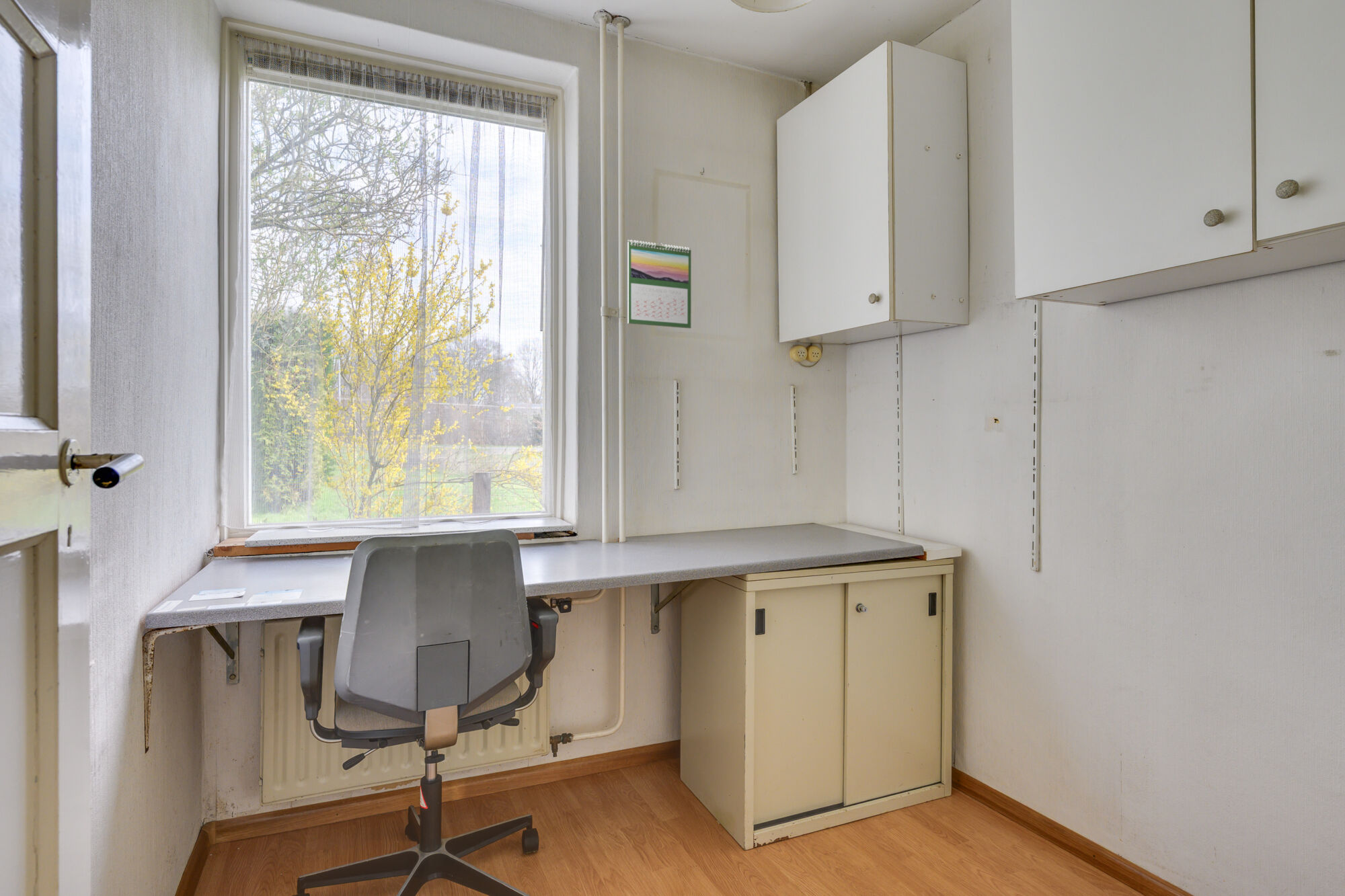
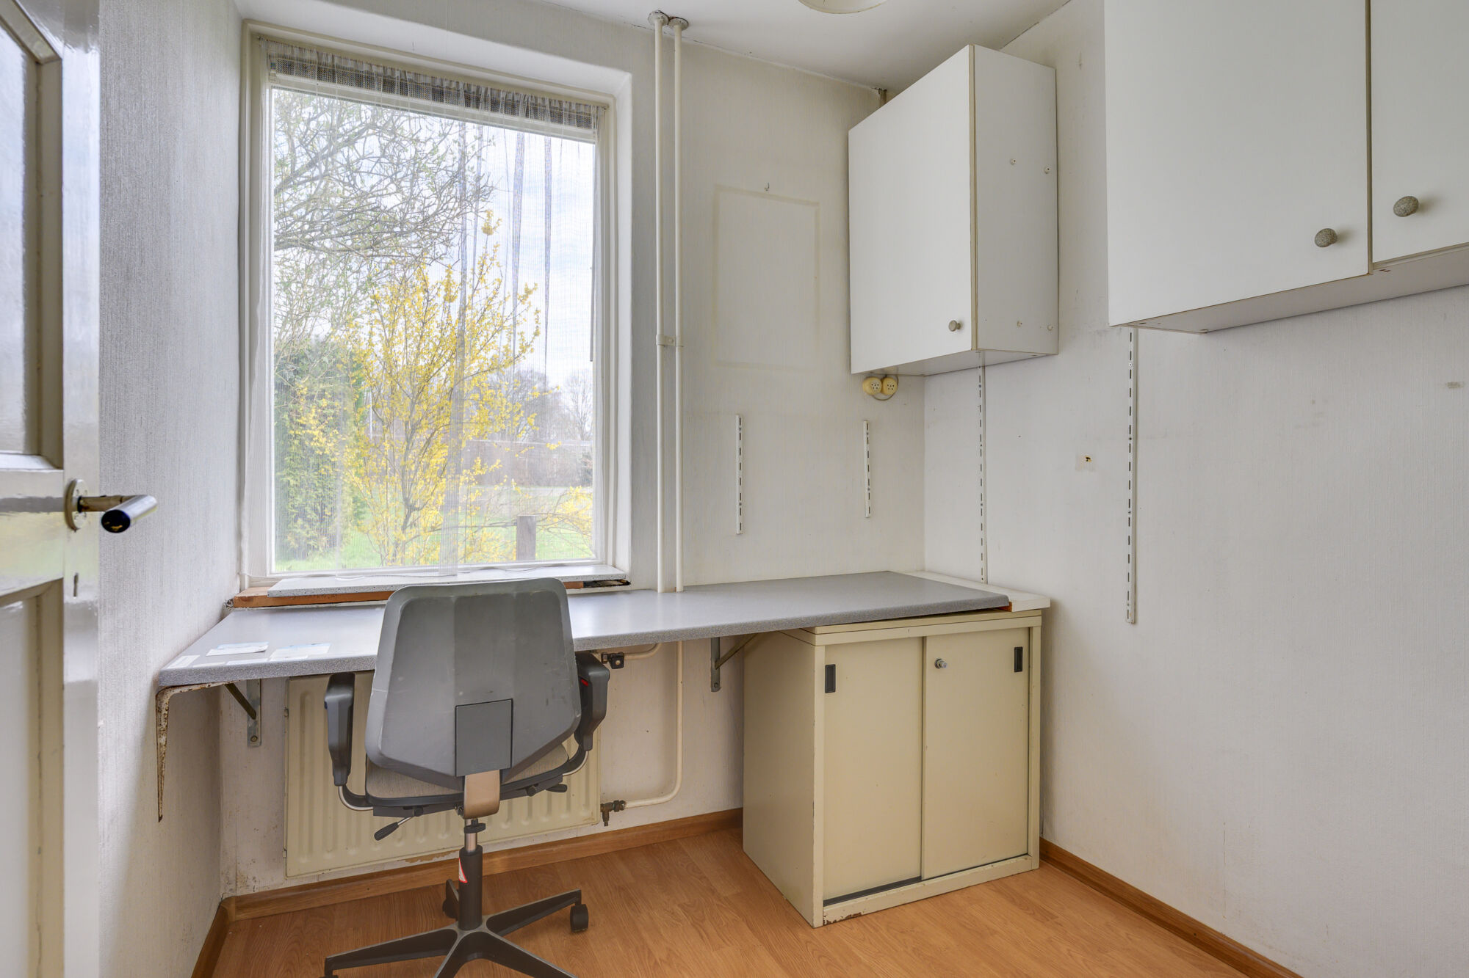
- calendar (660, 284)
